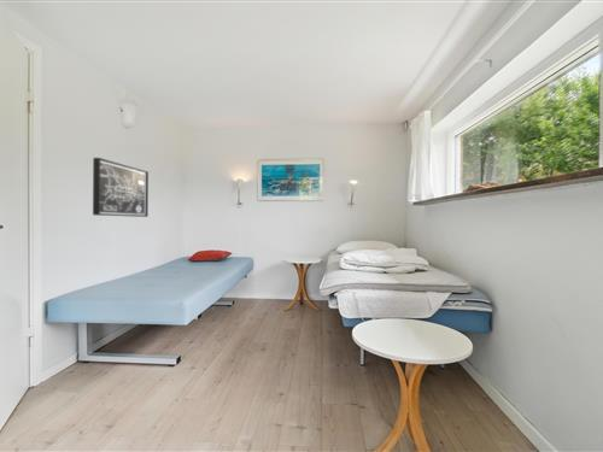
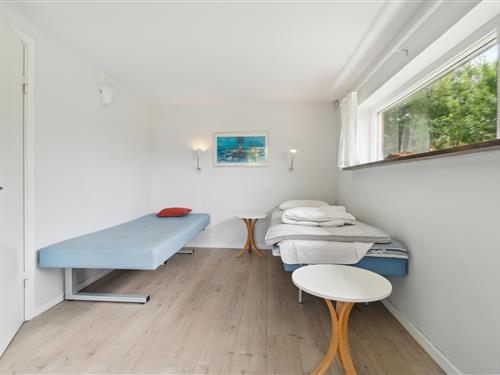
- wall art (123, 190)
